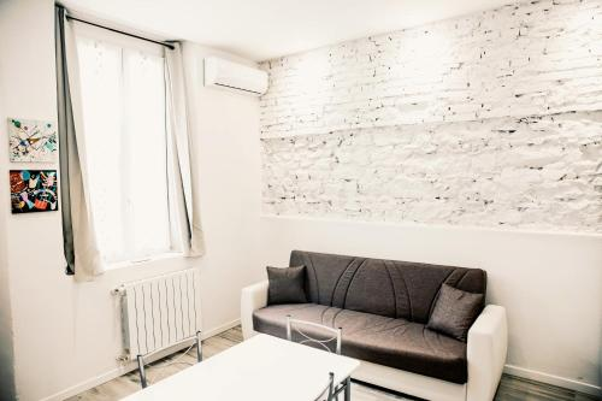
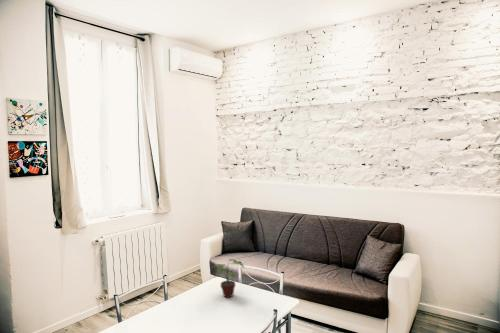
+ potted plant (227, 278)
